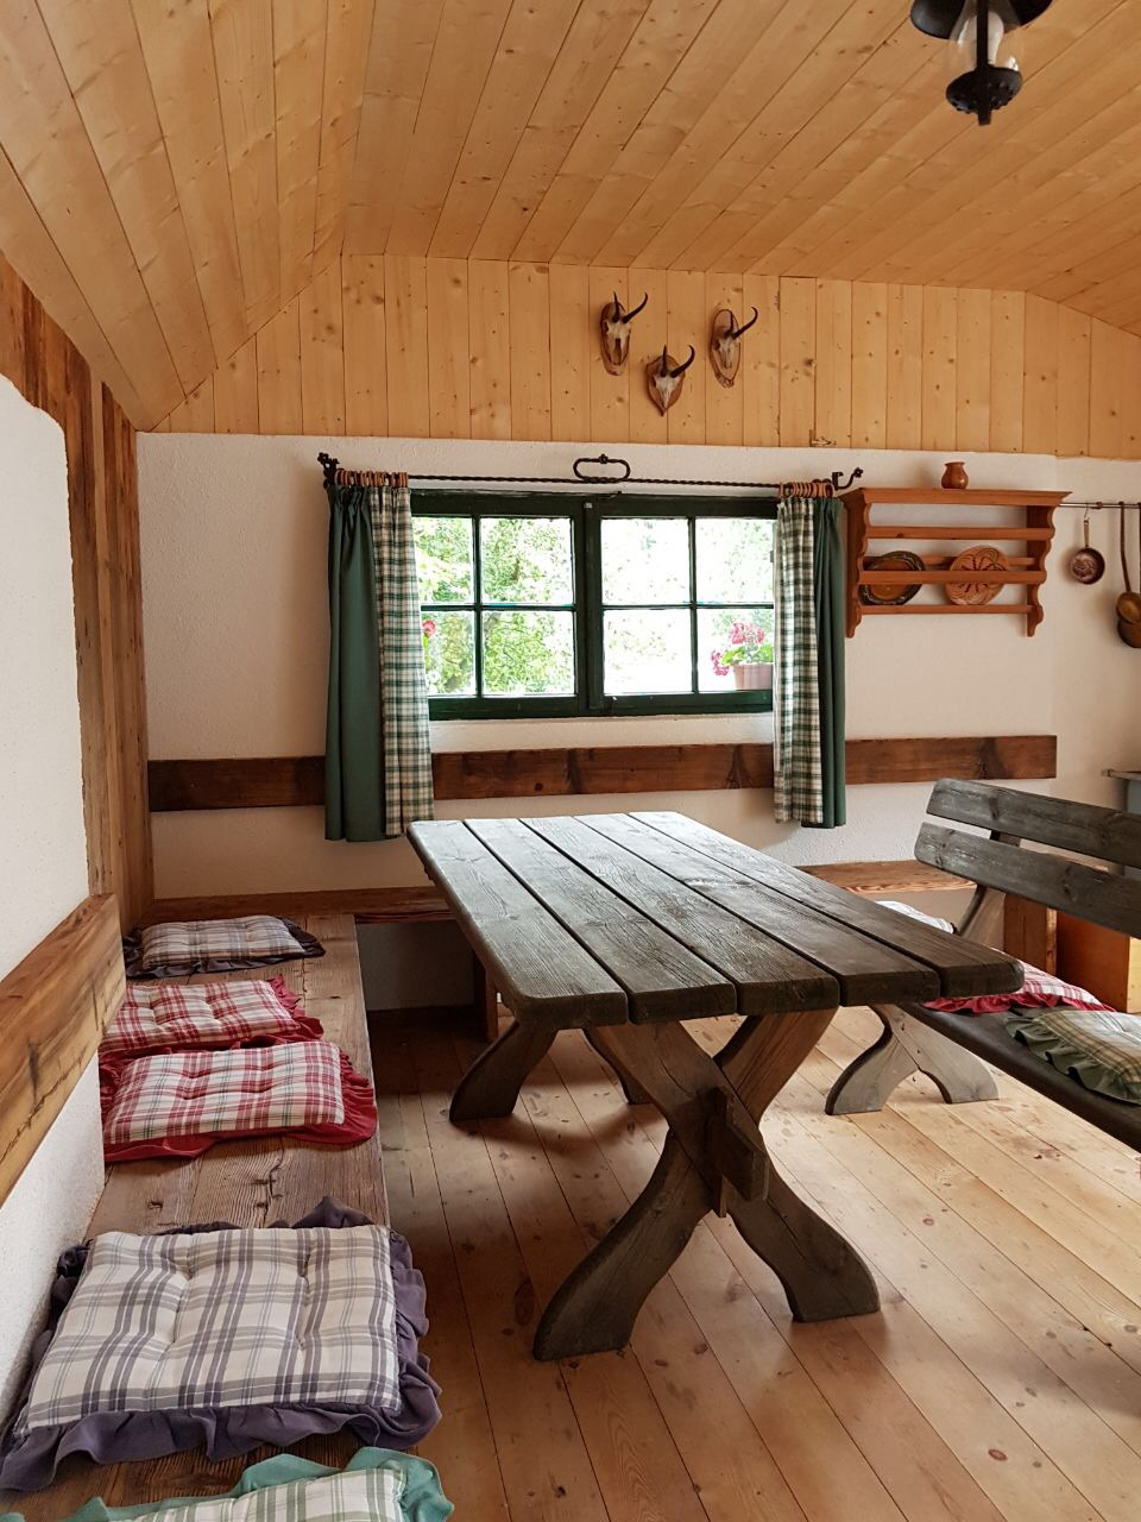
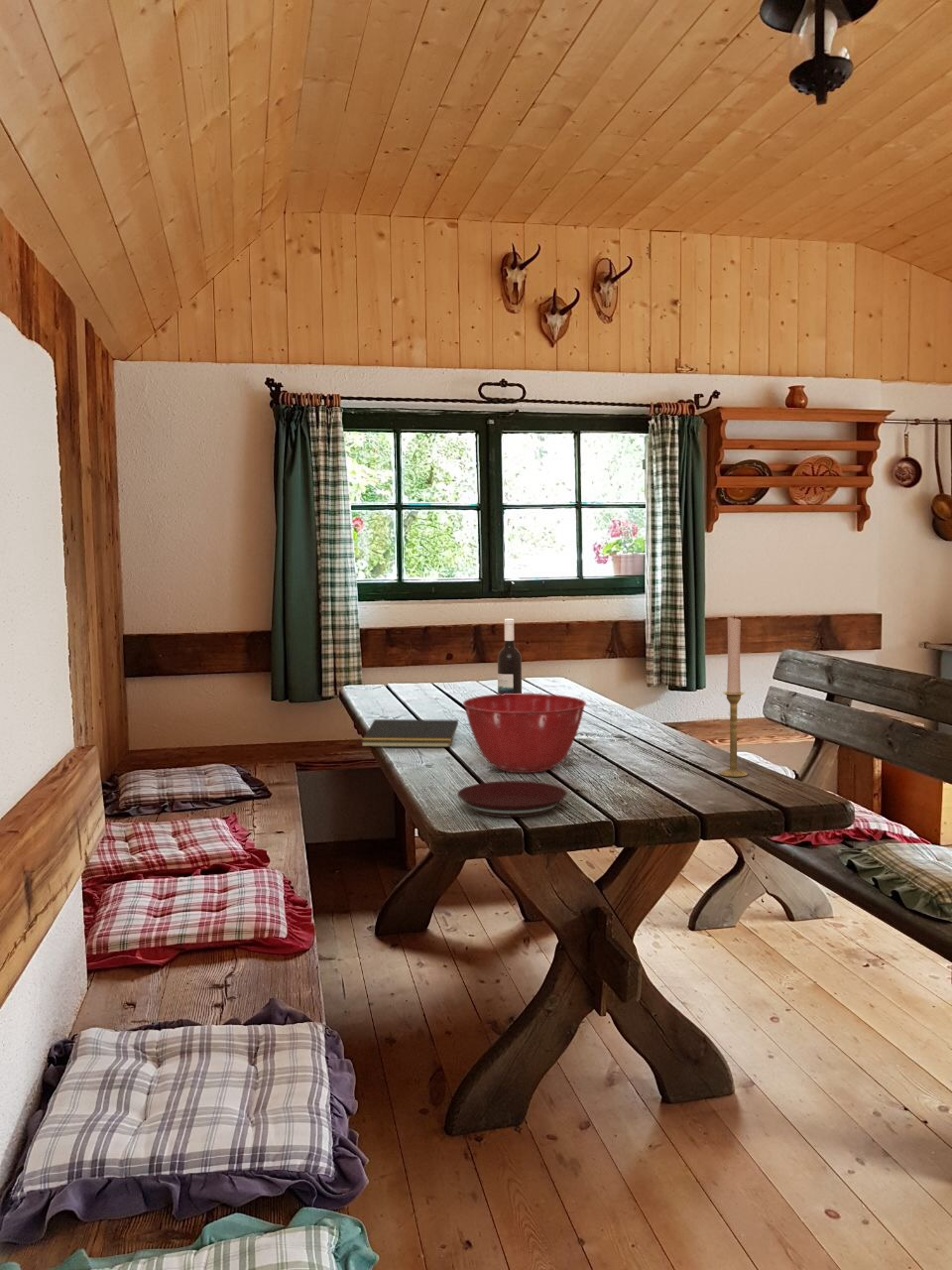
+ notepad (411, 732)
+ wine bottle (509, 671)
+ mixing bowl (525, 733)
+ candlestick (733, 695)
+ plate (512, 800)
